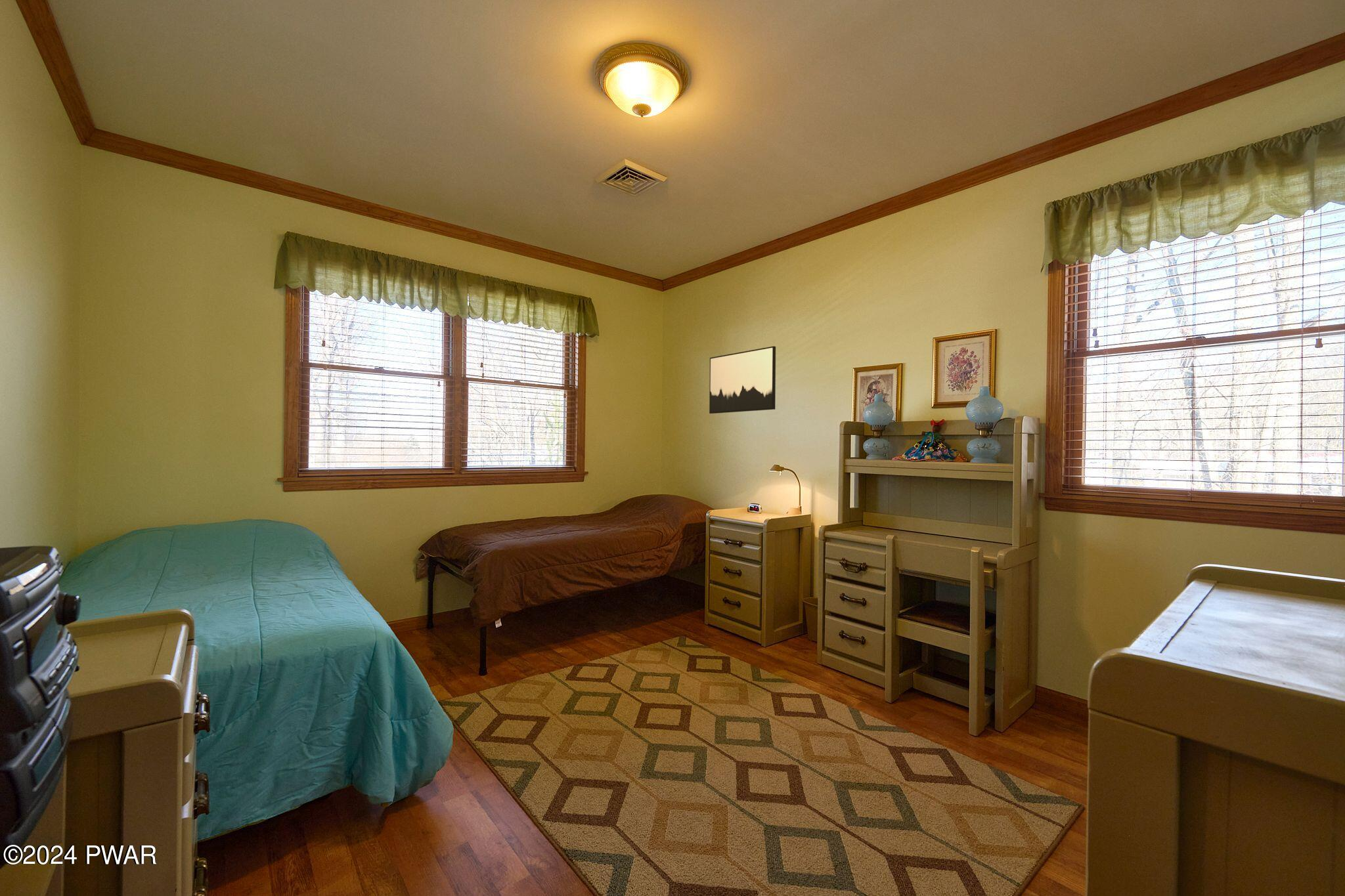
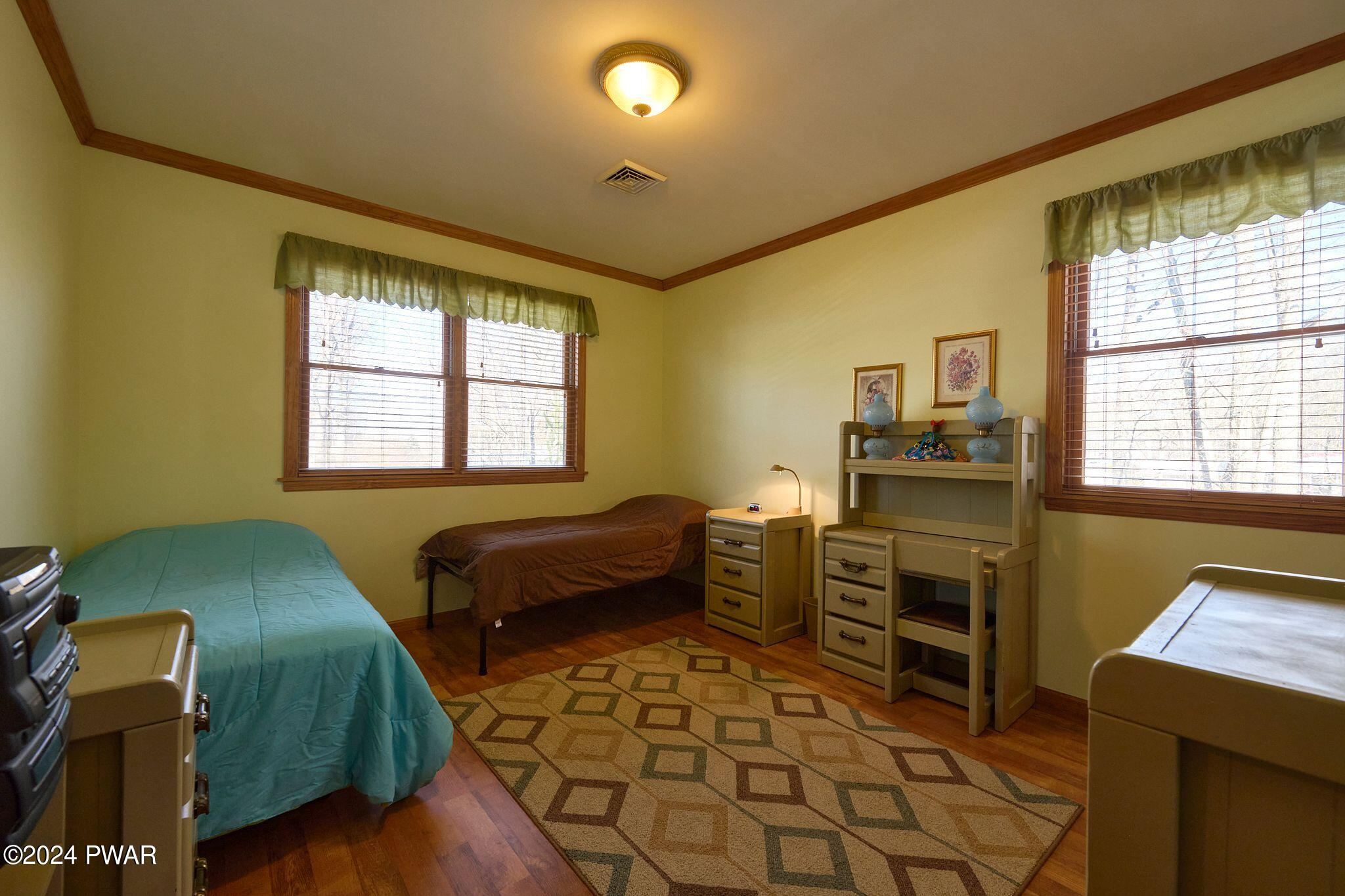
- wall art (740, 381)
